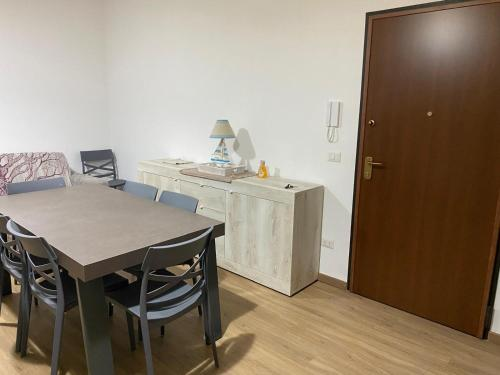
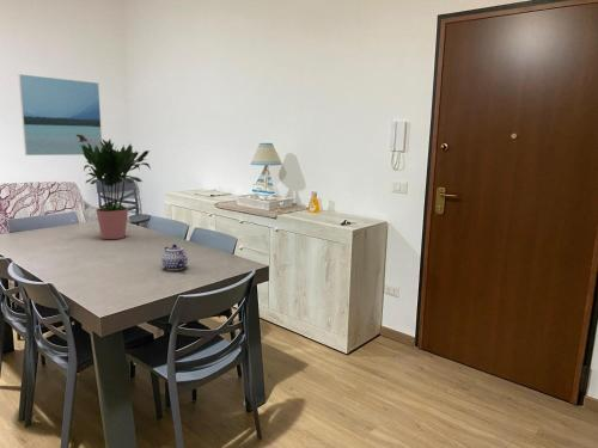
+ teapot (175, 256)
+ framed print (63, 117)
+ potted plant (111, 188)
